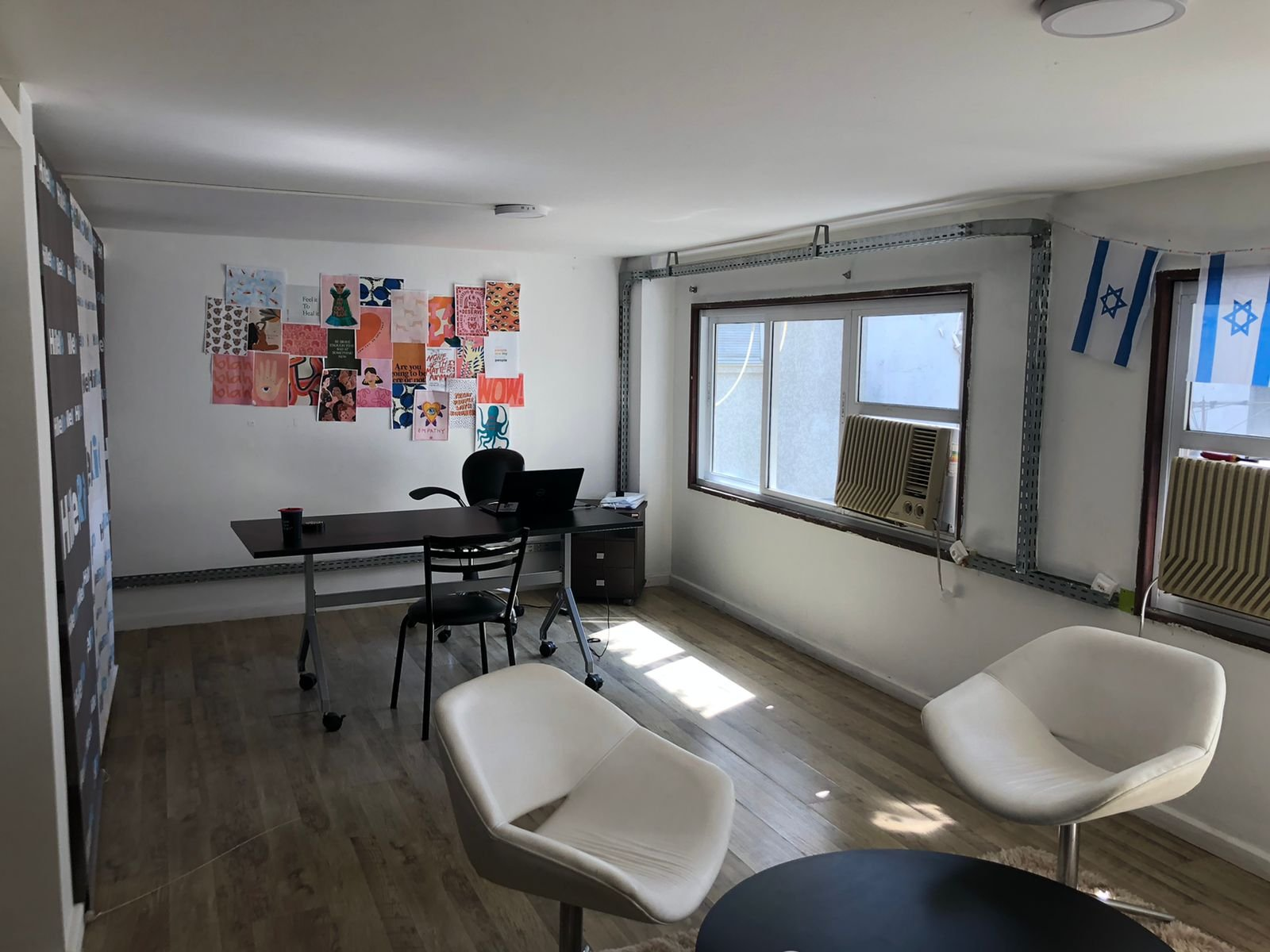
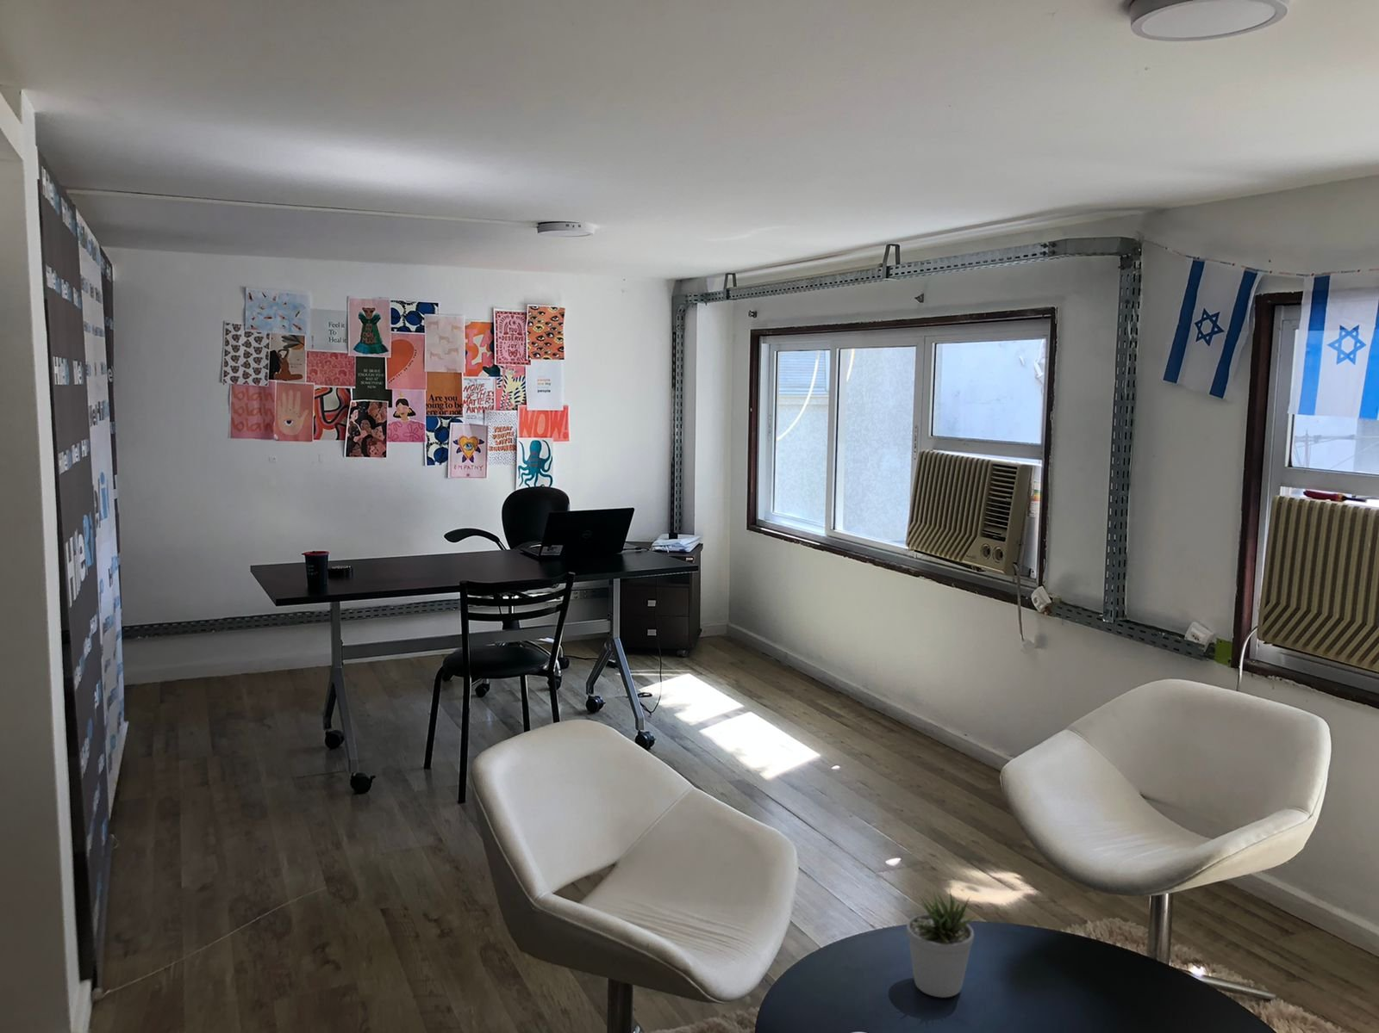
+ potted plant (938, 938)
